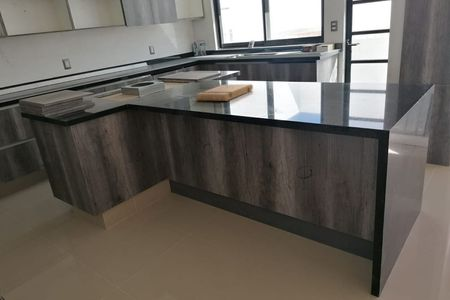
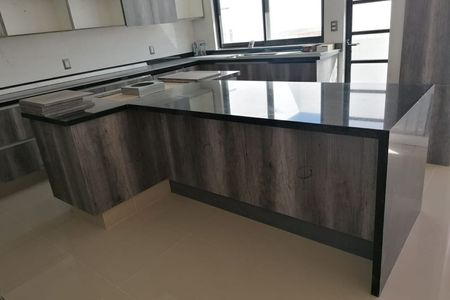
- cutting board (225, 92)
